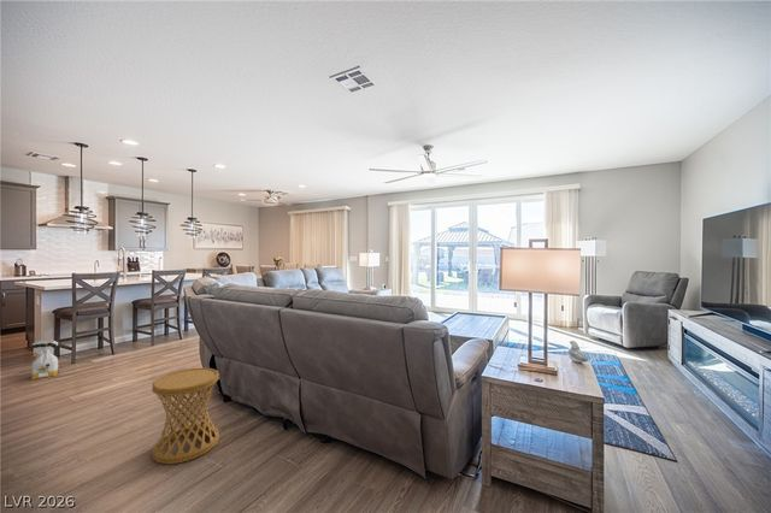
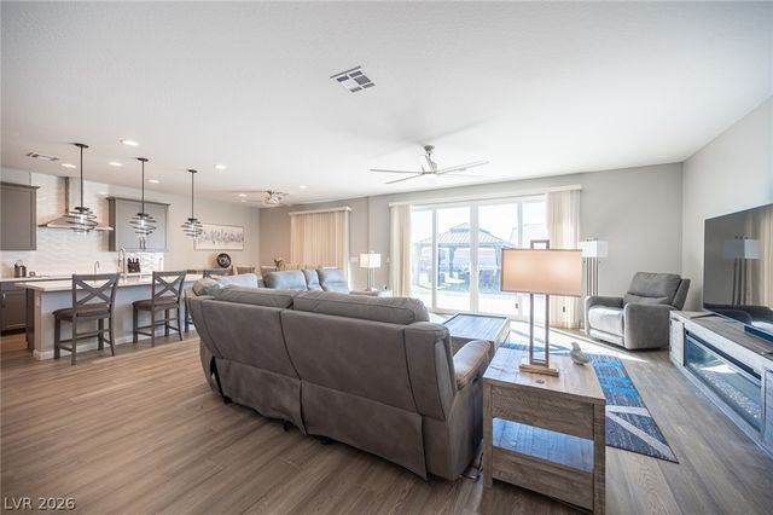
- bag (45, 358)
- side table (186, 411)
